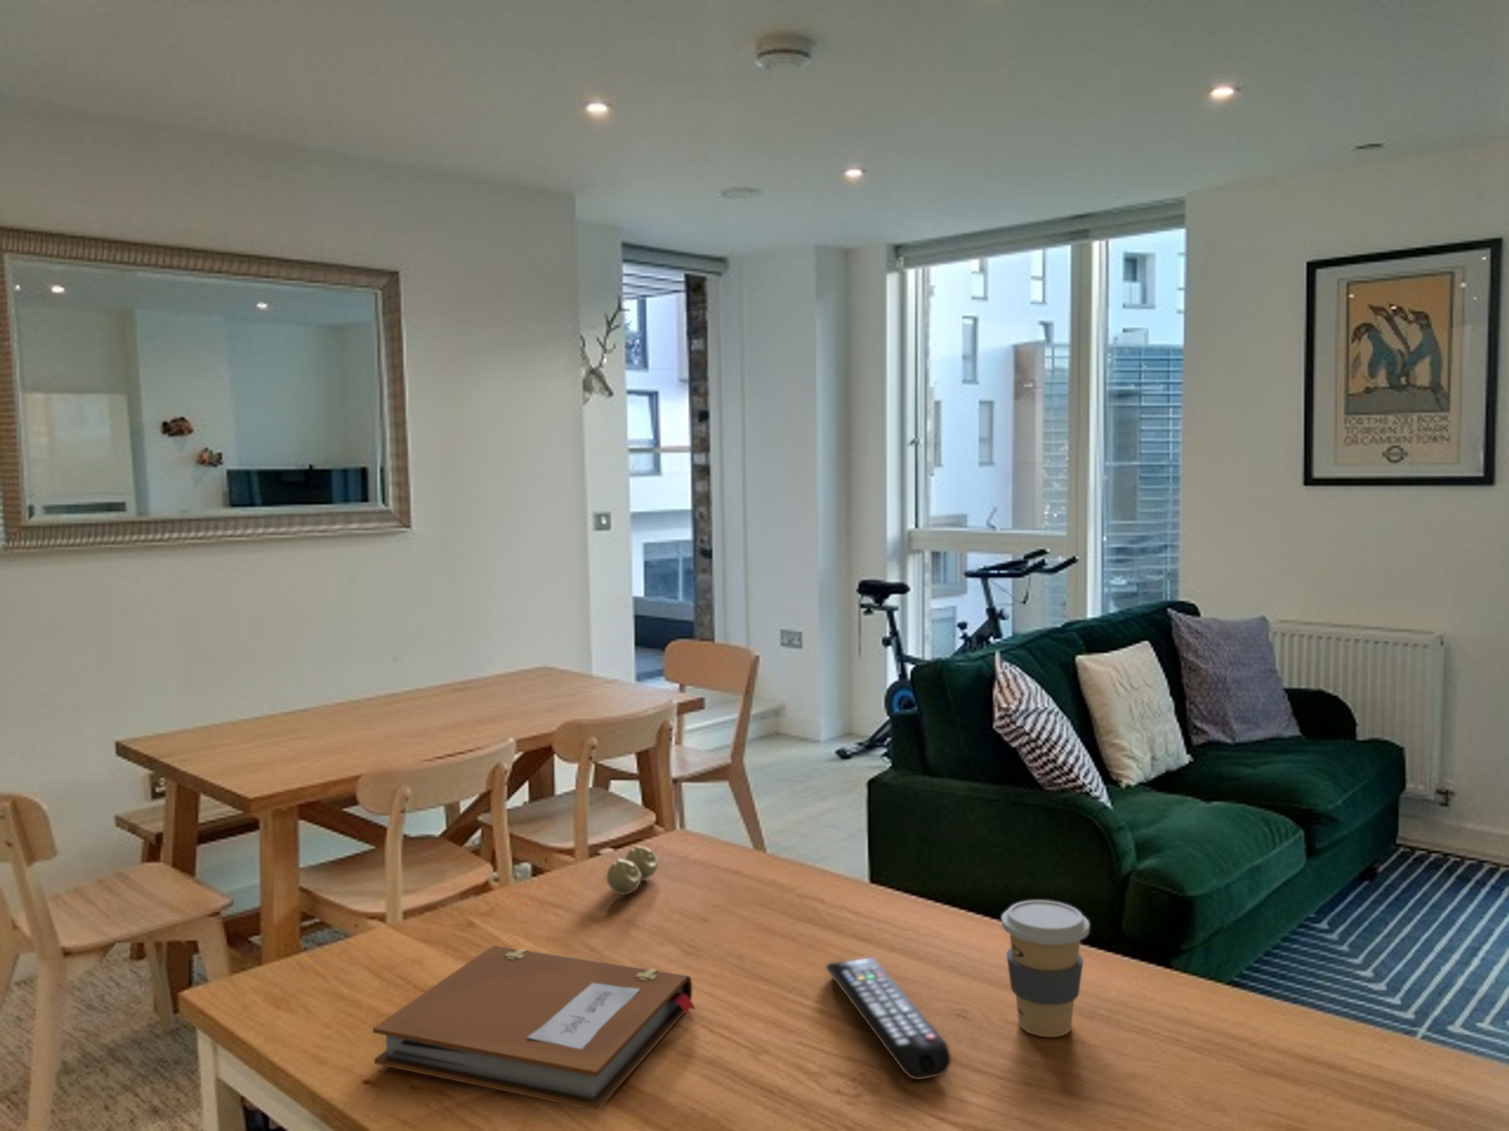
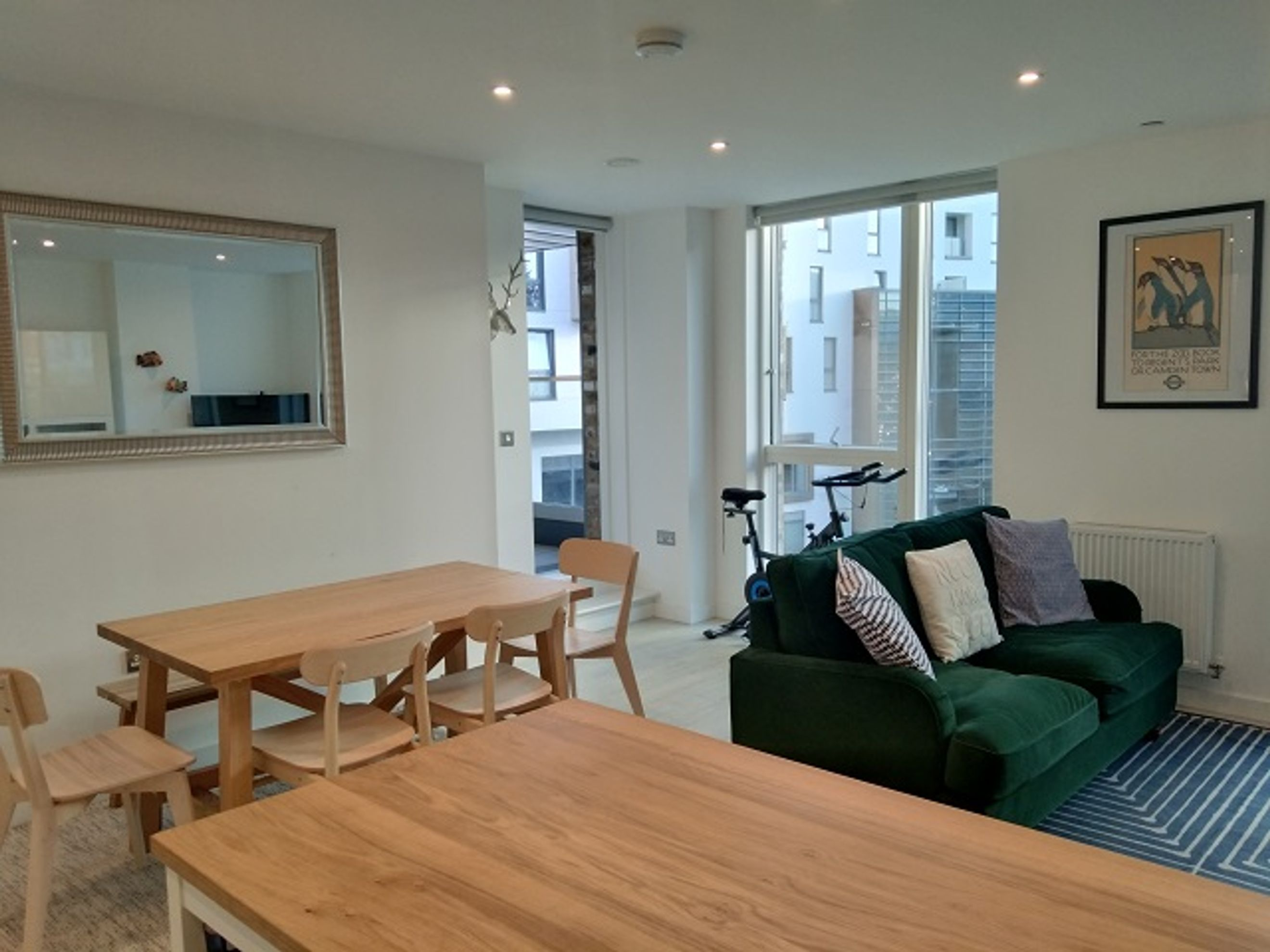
- decorative ball (632, 870)
- remote control (883, 1009)
- coffee cup (1044, 968)
- notebook (547, 1016)
